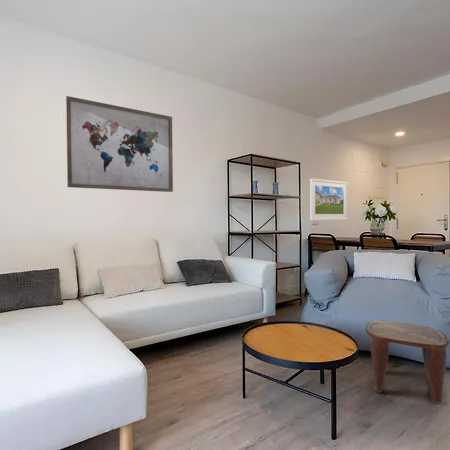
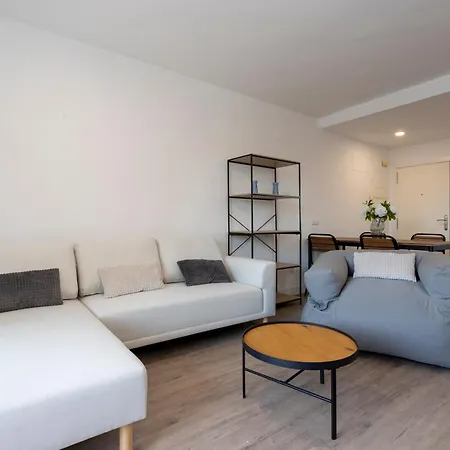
- stool (408, 345)
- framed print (329, 200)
- wall art (124, 148)
